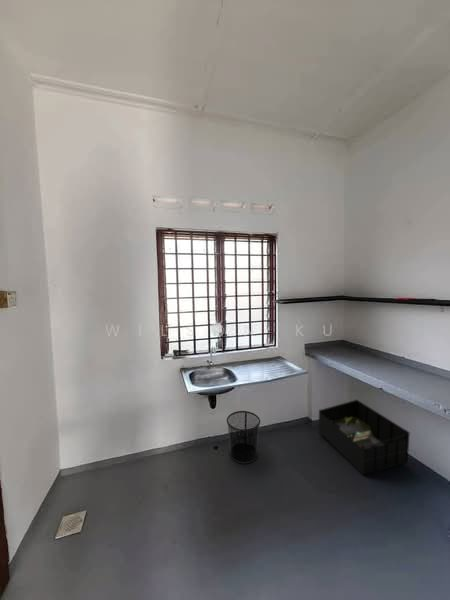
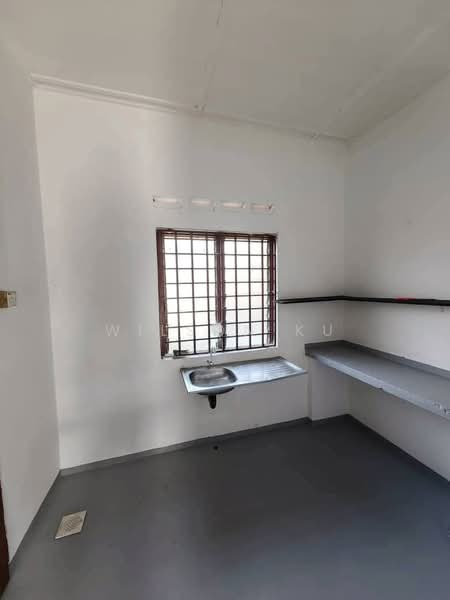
- storage bin (359, 432)
- waste bin (243, 436)
